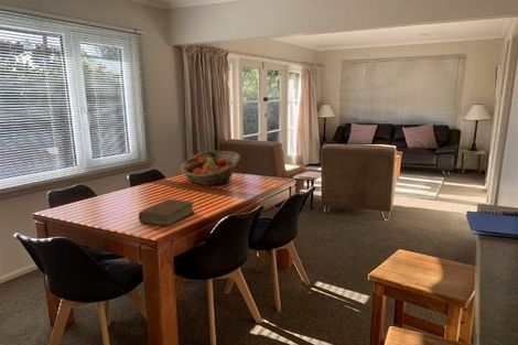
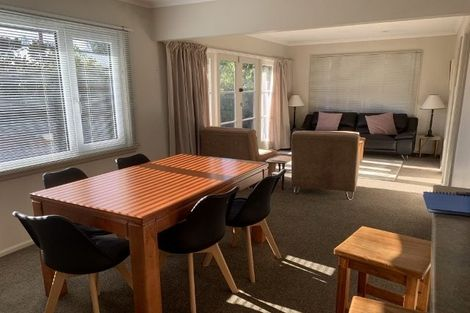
- fruit basket (211, 166)
- book (168, 212)
